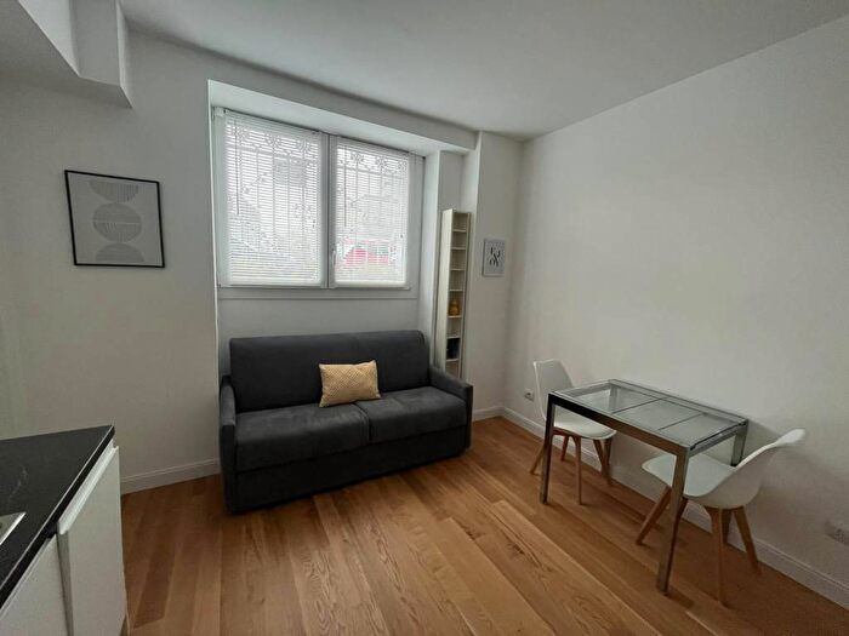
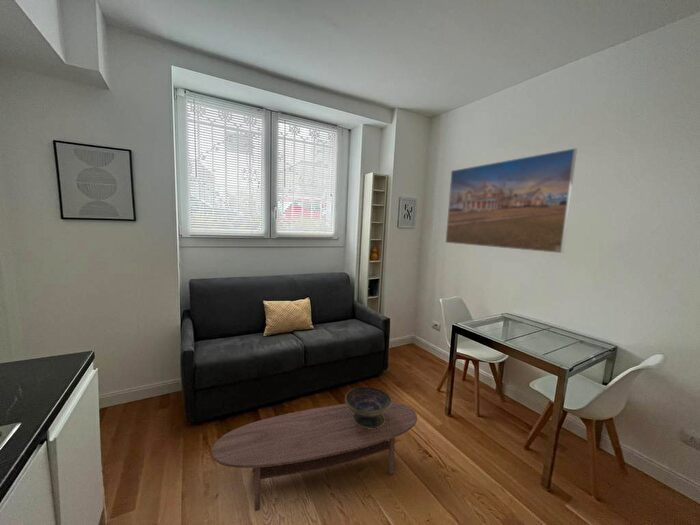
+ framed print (498, 205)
+ decorative bowl (367, 407)
+ coffee table (324, 449)
